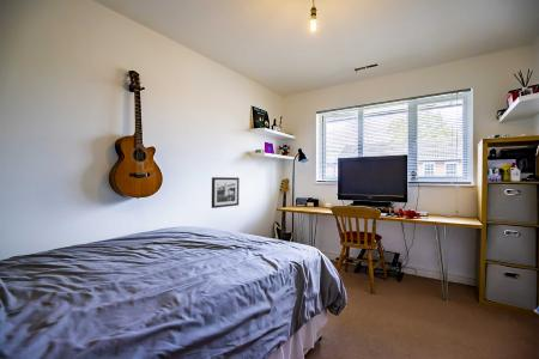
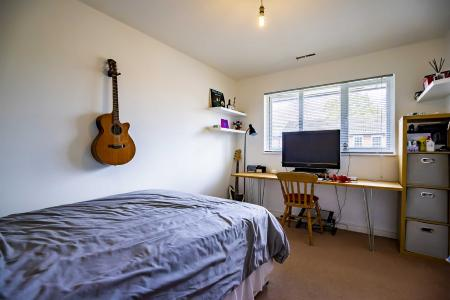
- picture frame (225, 191)
